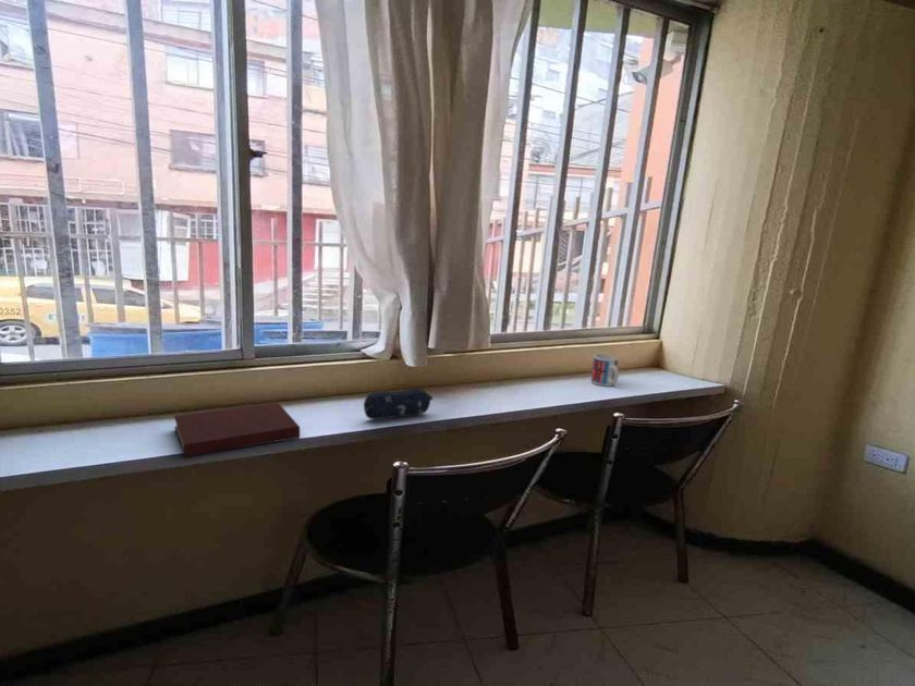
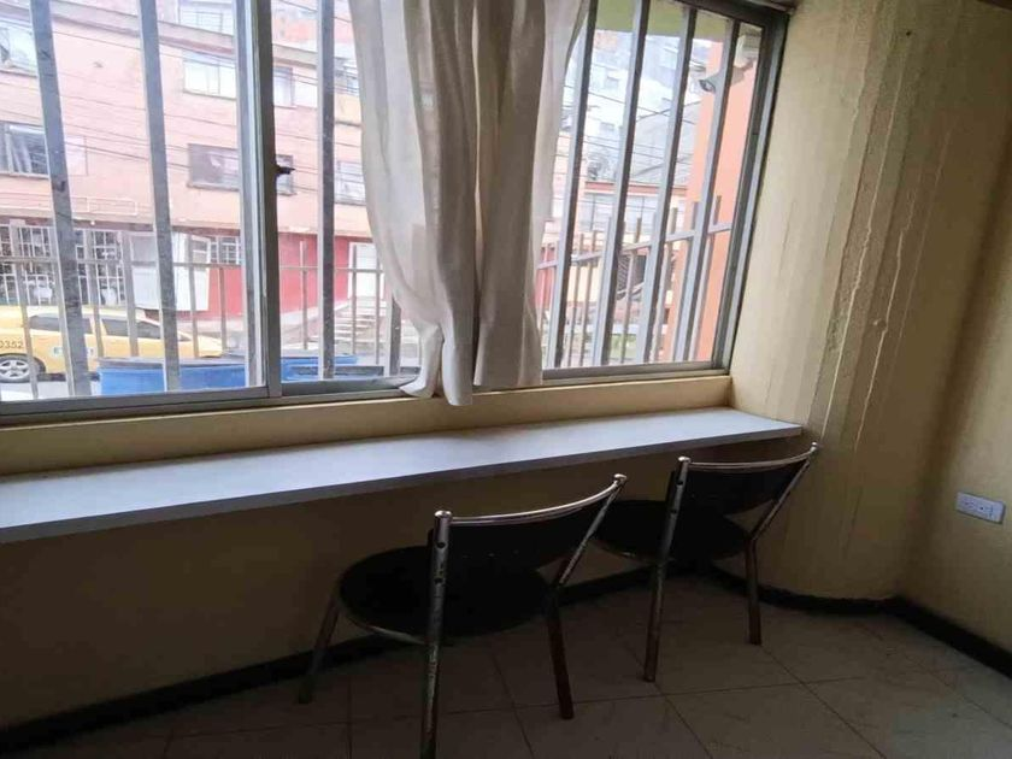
- notebook (236, 427)
- pencil case (398, 403)
- mug (608, 370)
